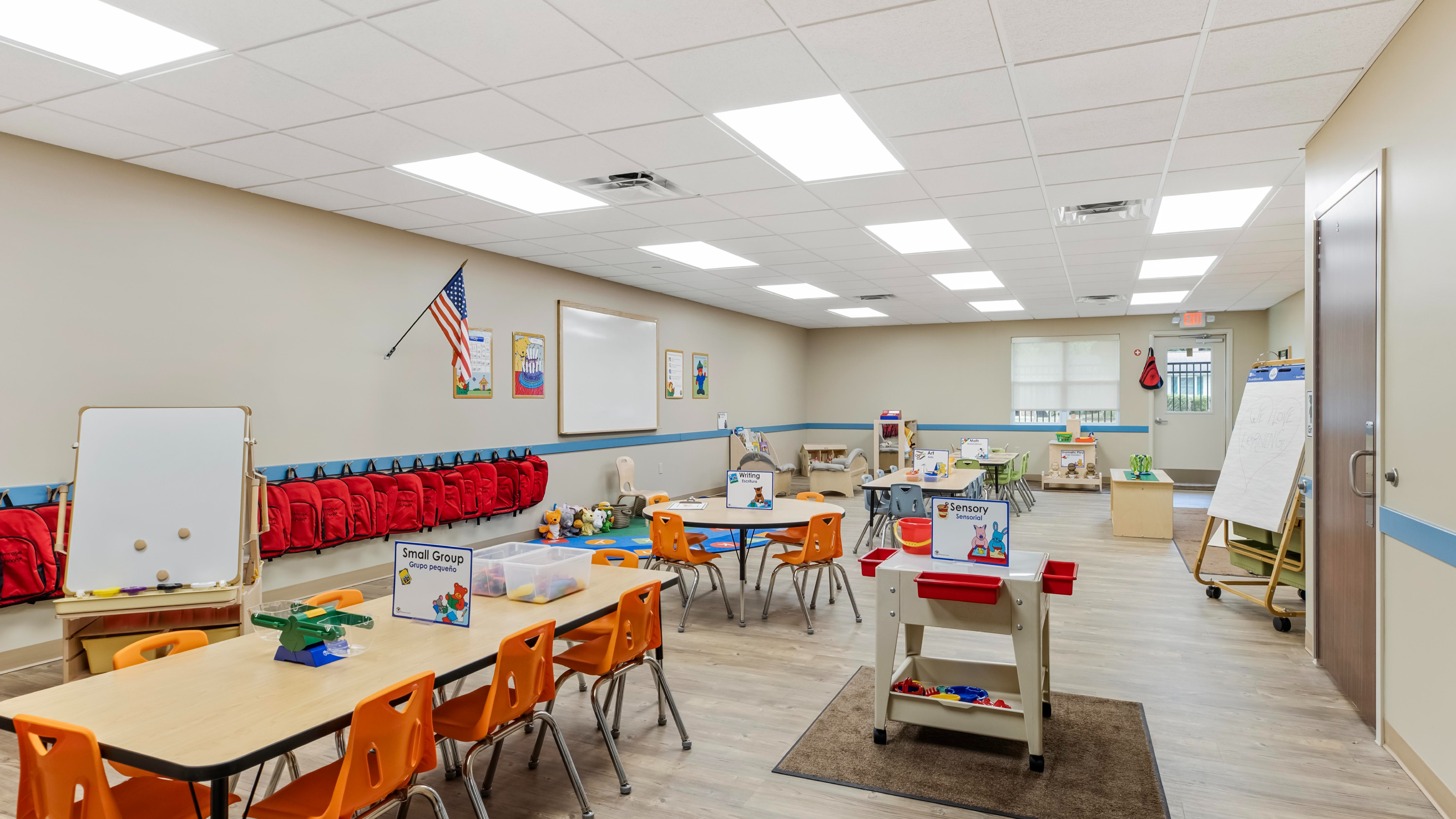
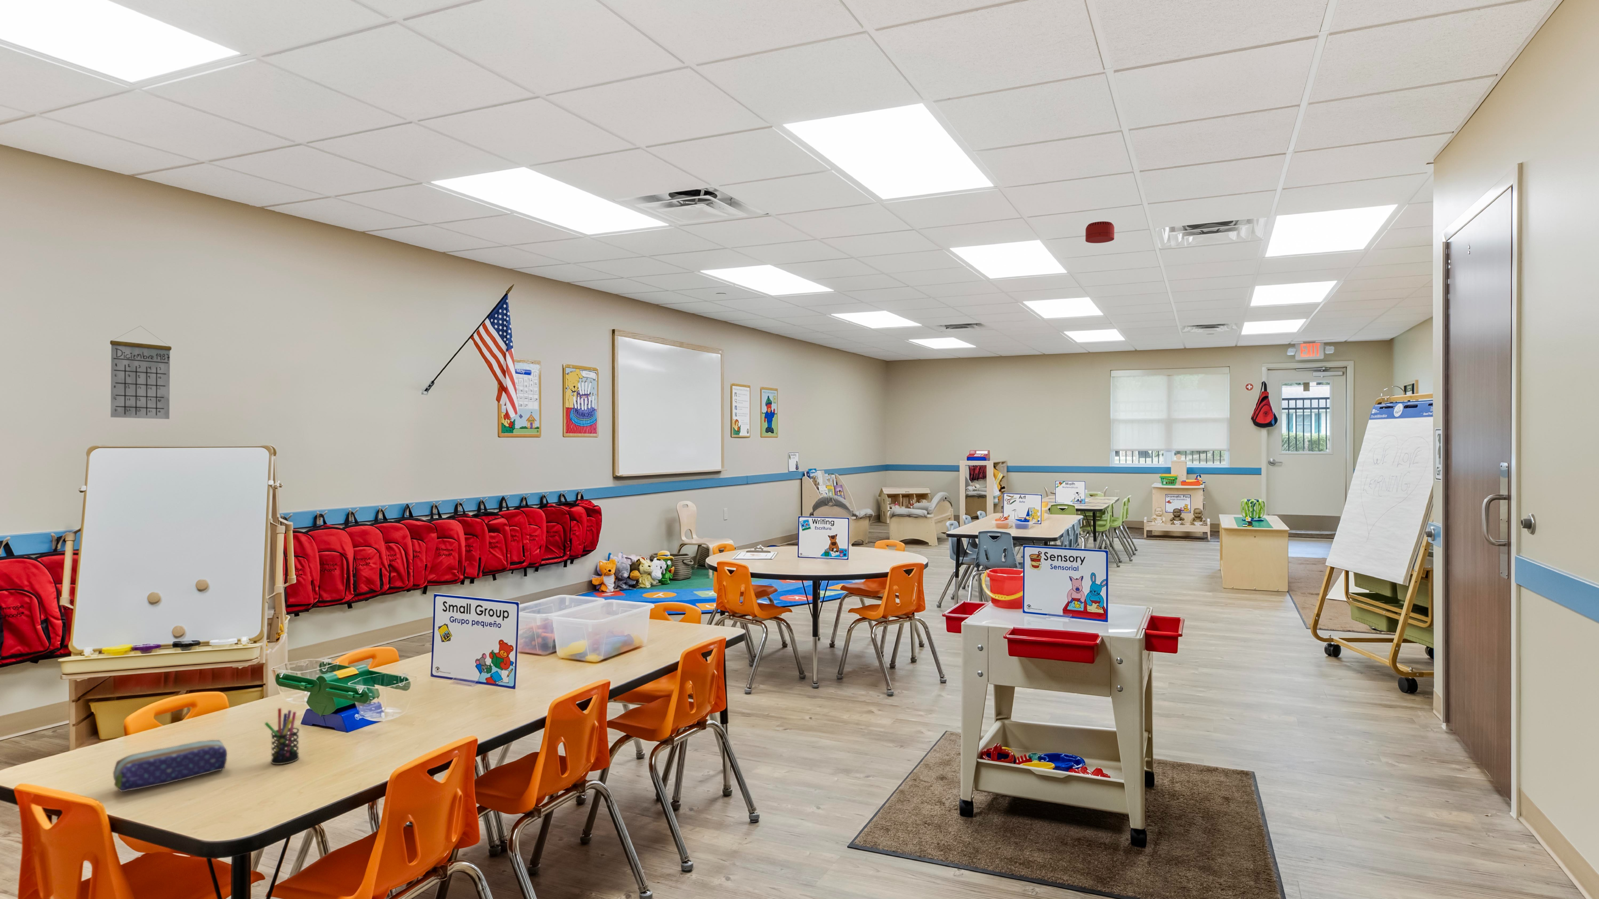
+ pencil case (171, 764)
+ smoke detector (1099, 232)
+ calendar (141, 372)
+ pen holder (281, 735)
